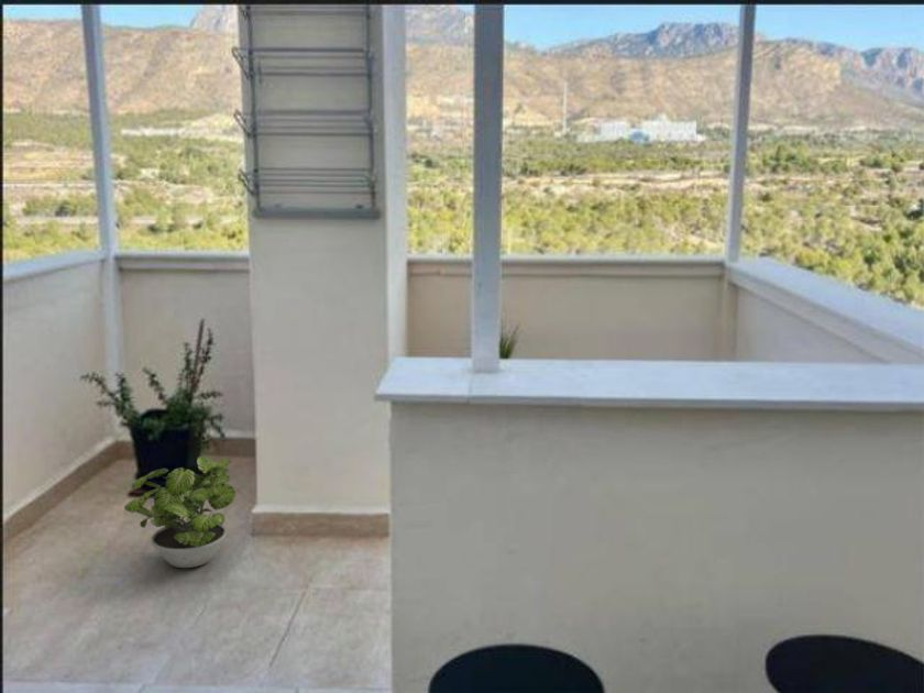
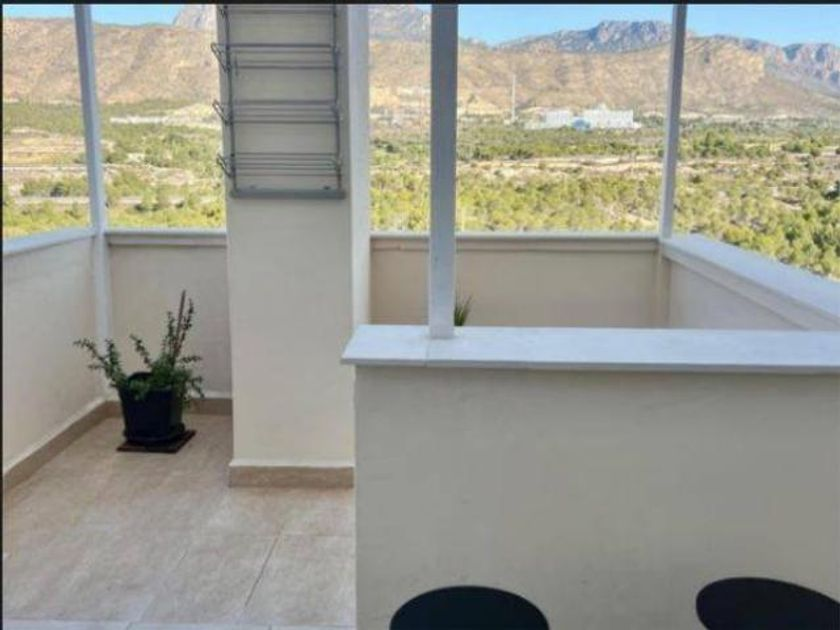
- potted plant (182, 510)
